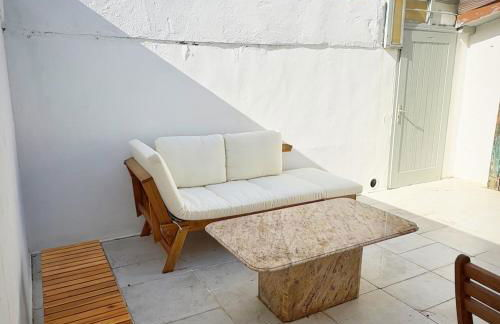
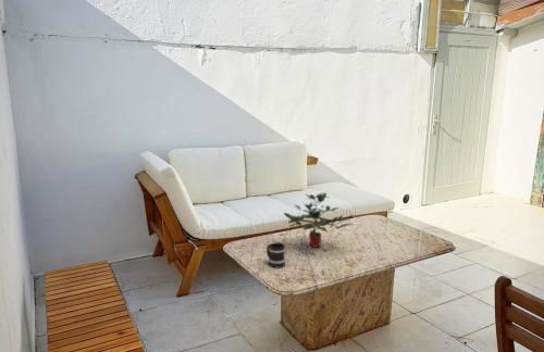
+ mug (274, 253)
+ potted plant (317, 222)
